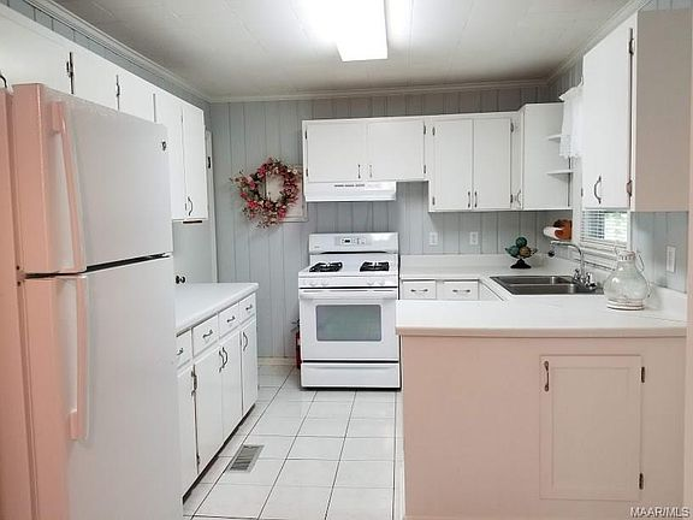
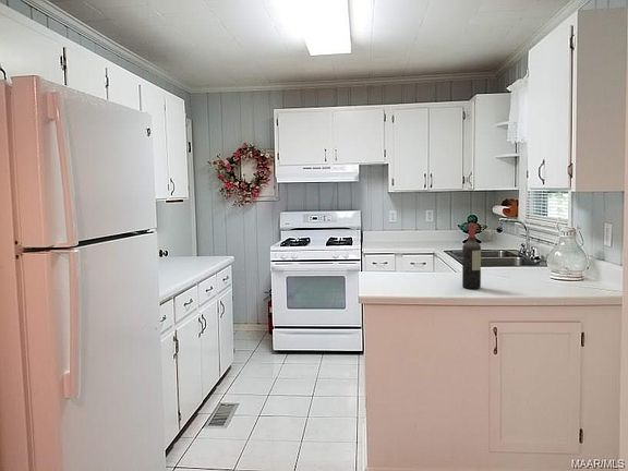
+ wine bottle (471, 255)
